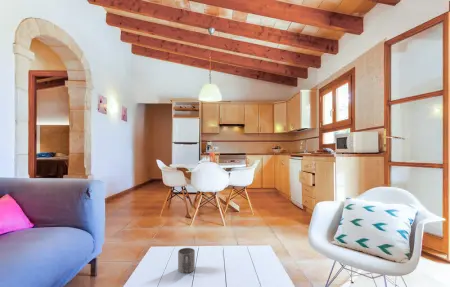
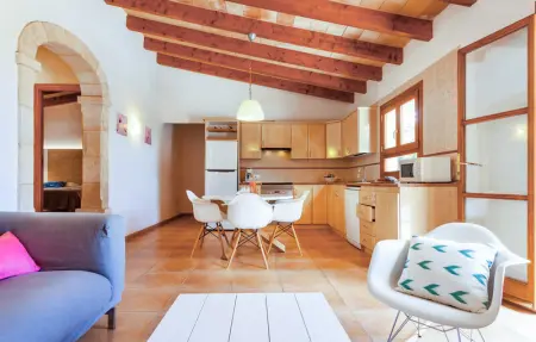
- mug (186, 261)
